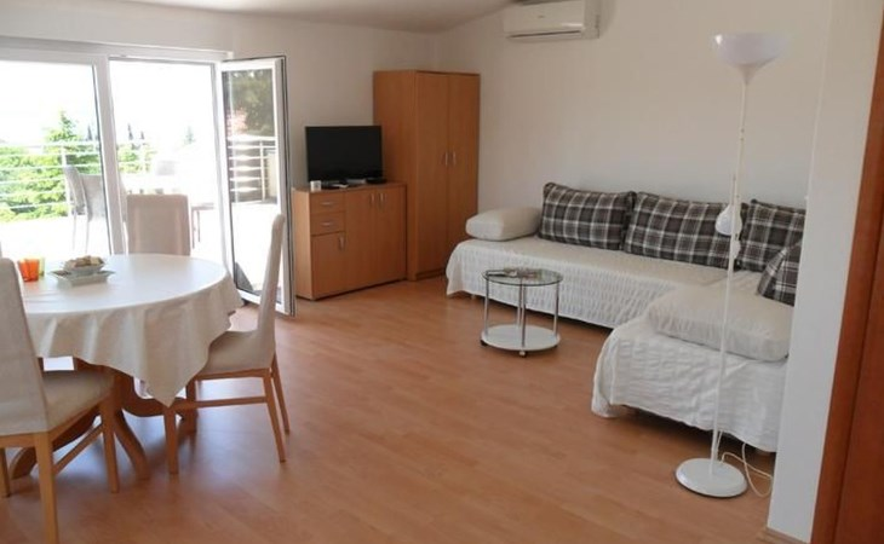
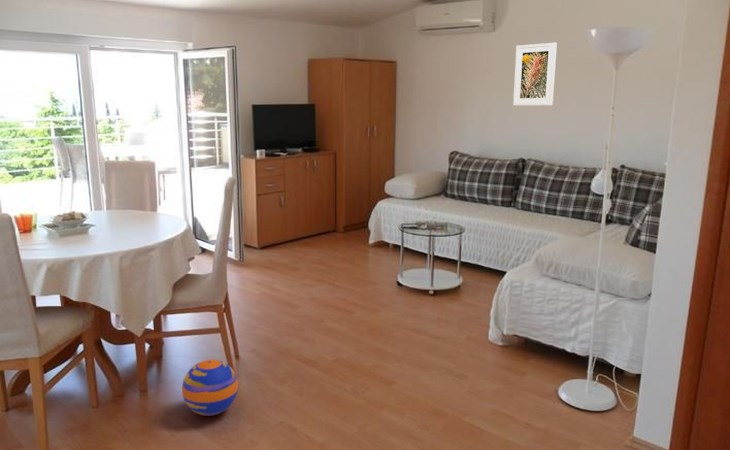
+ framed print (534, 75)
+ ball (210, 387)
